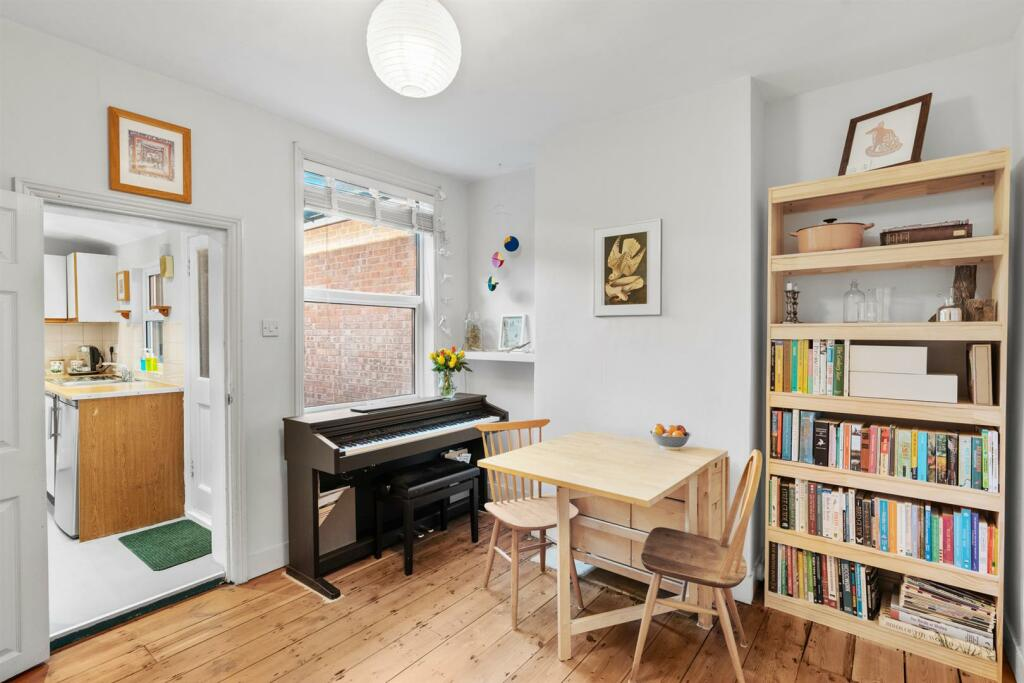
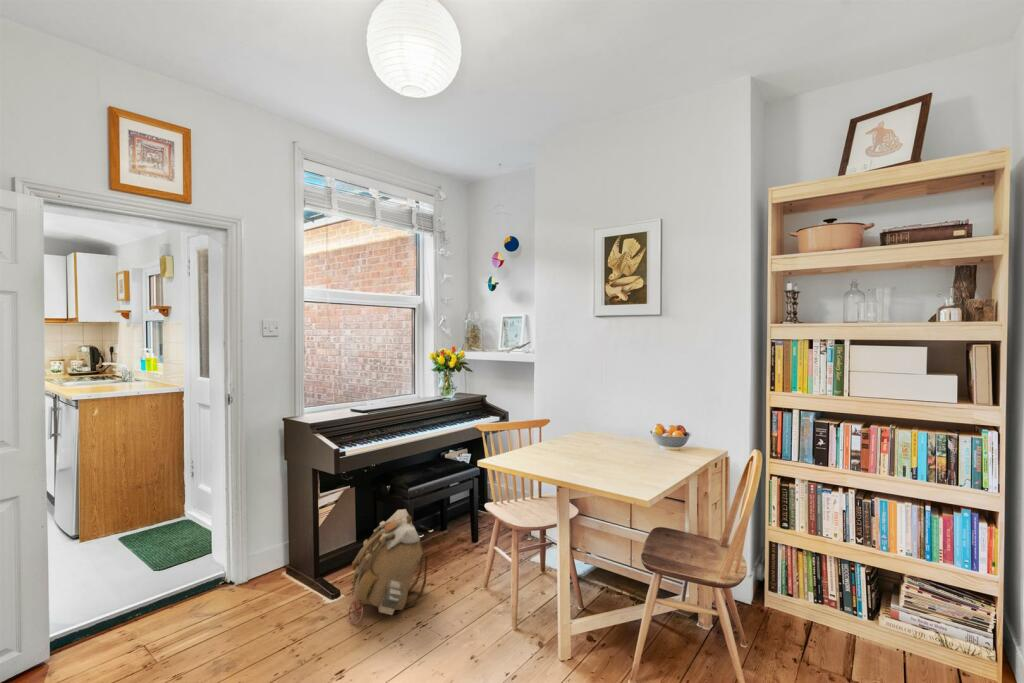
+ backpack (387, 560)
